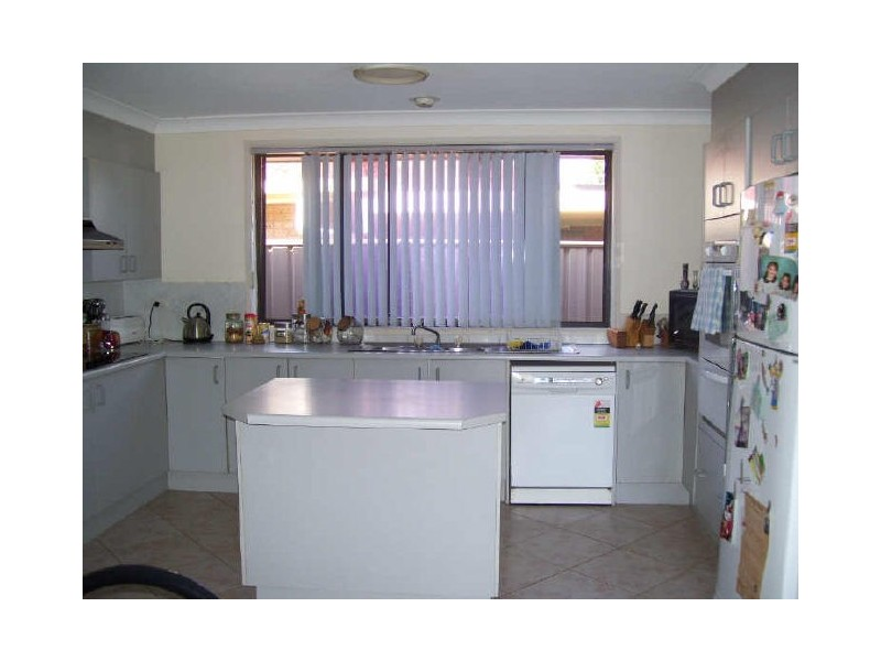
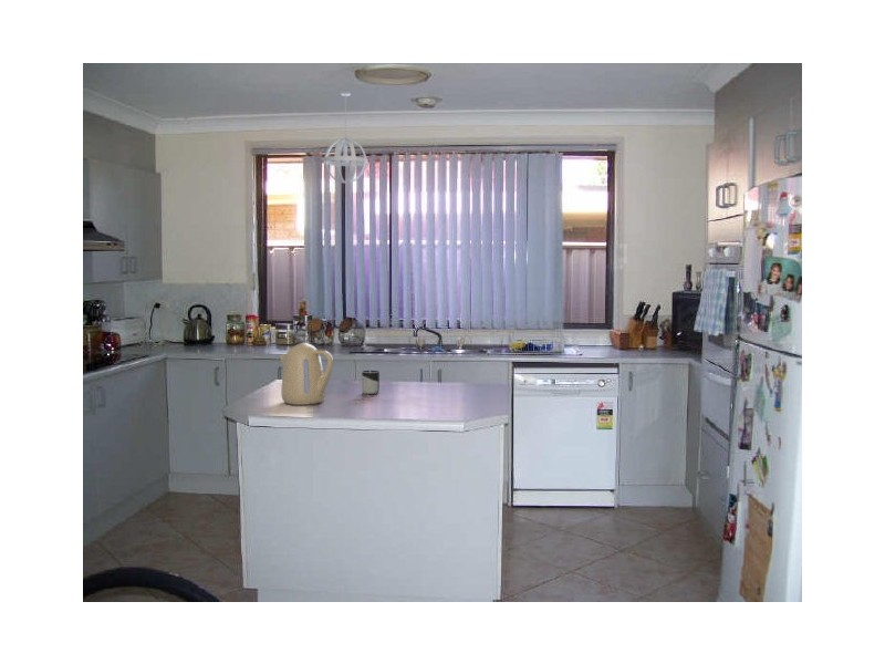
+ cup (371, 381)
+ kettle (305, 372)
+ pendant light (345, 138)
